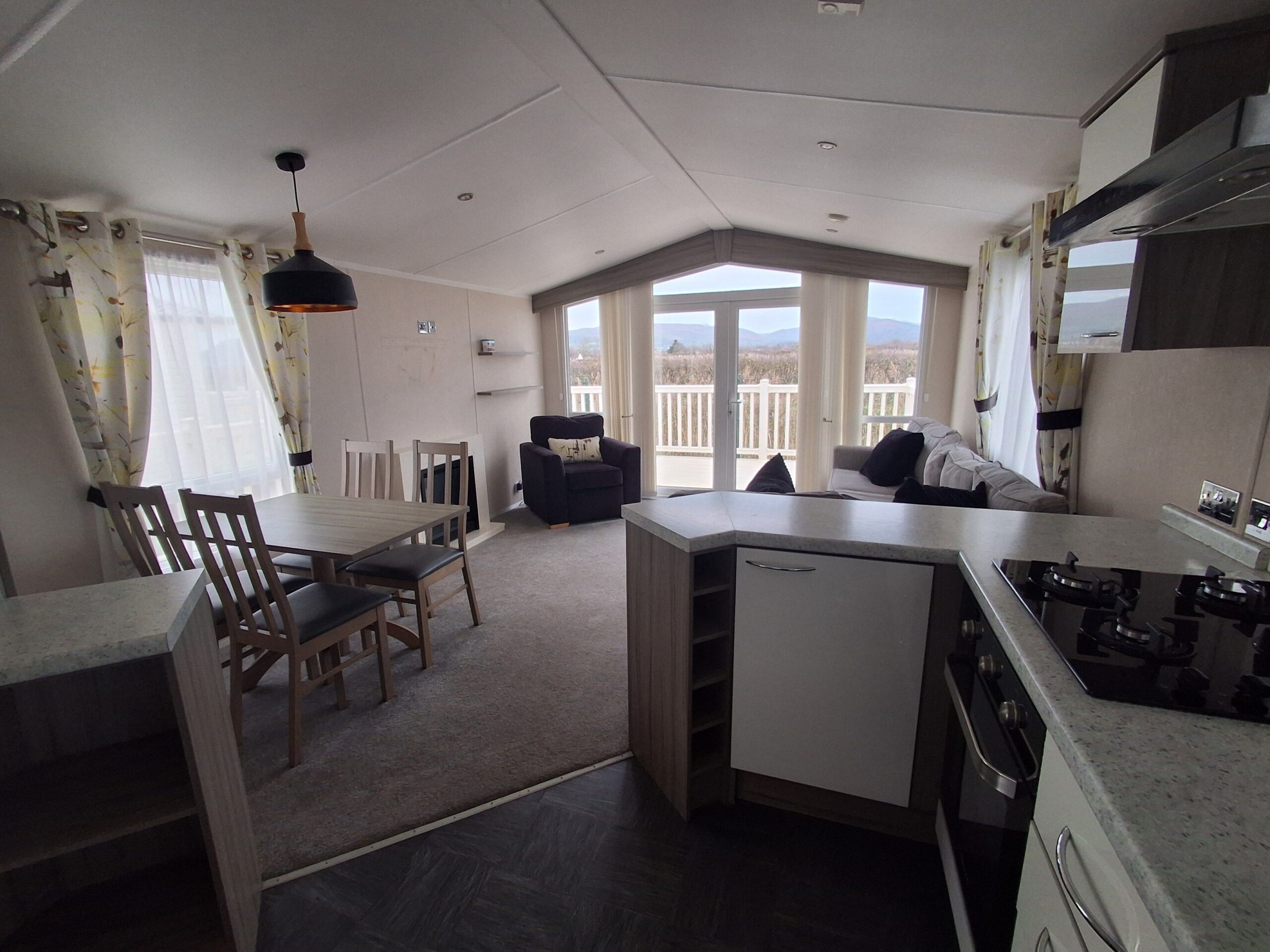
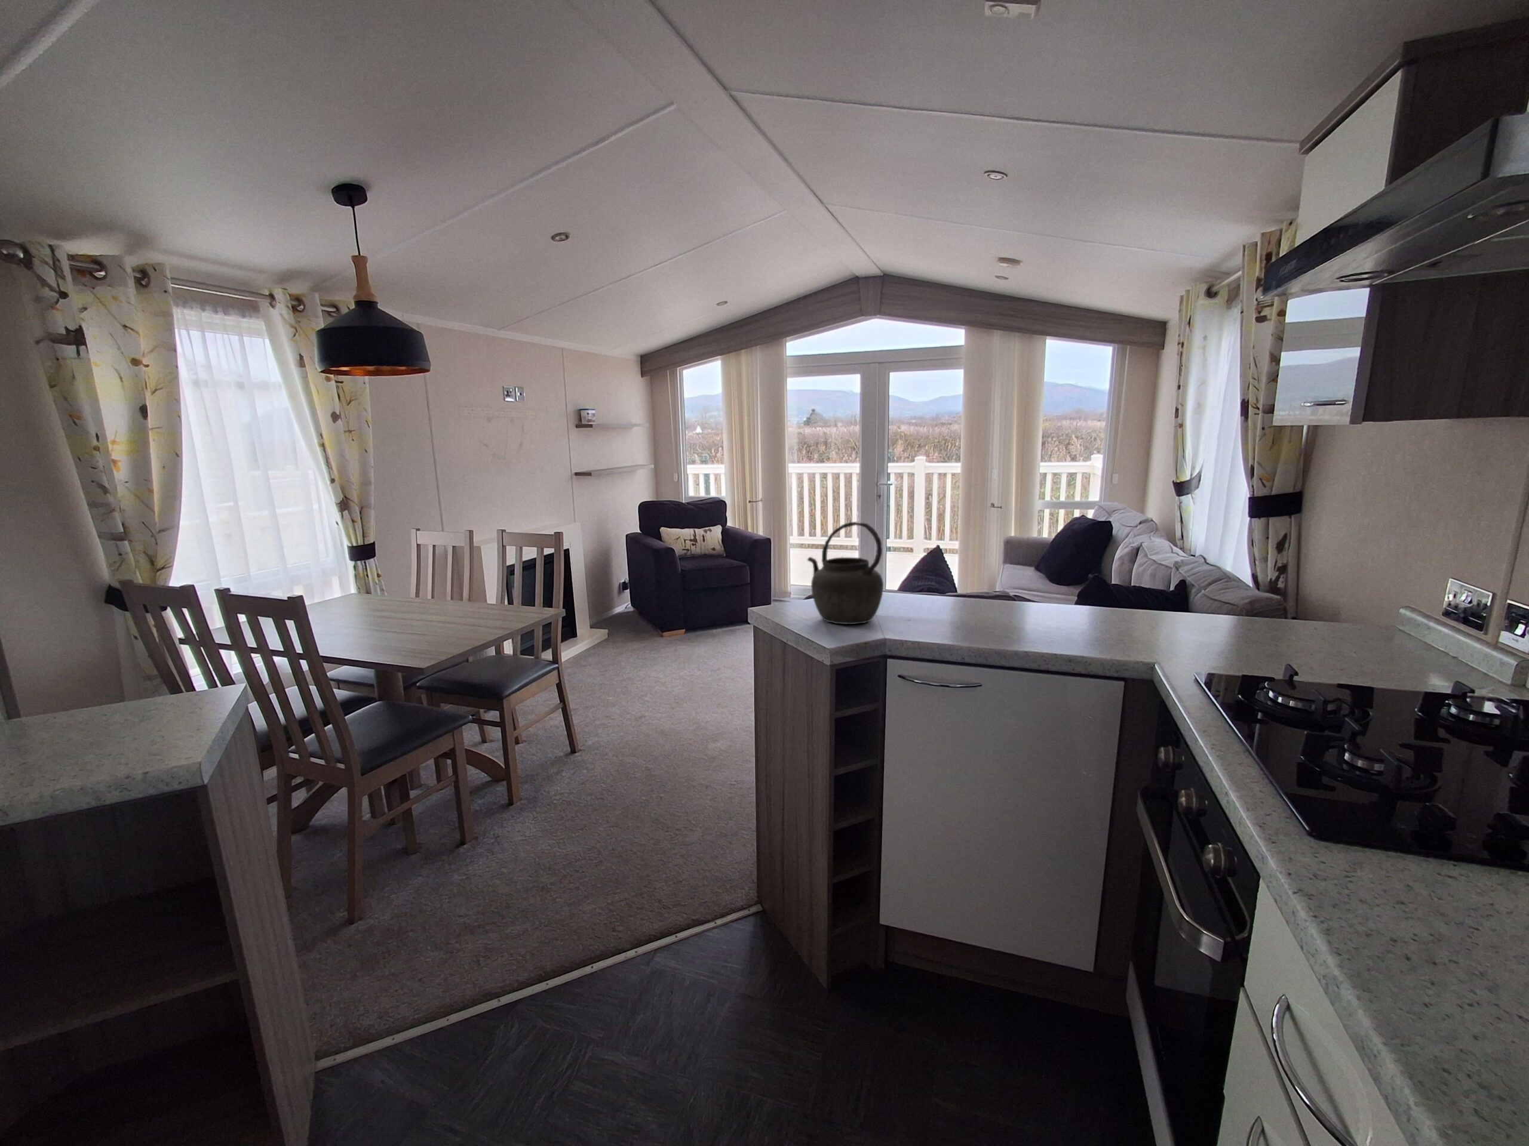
+ kettle (842, 569)
